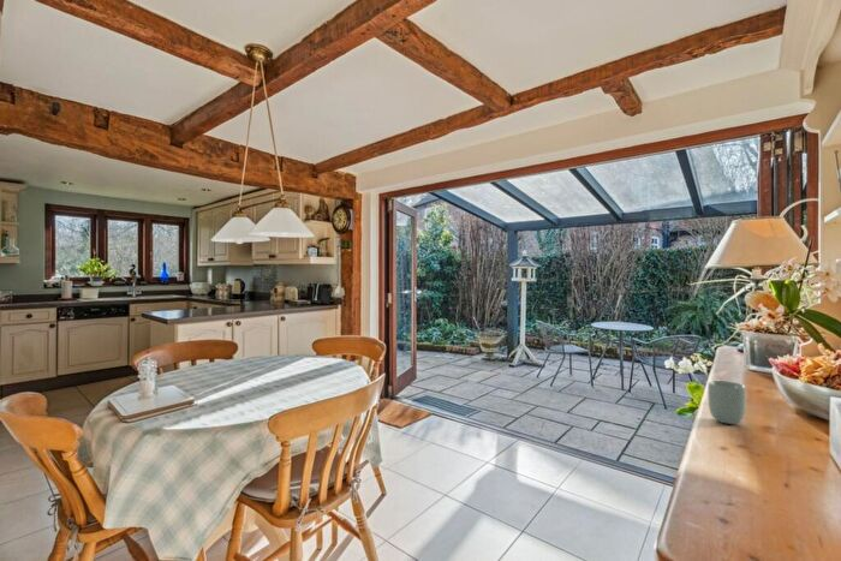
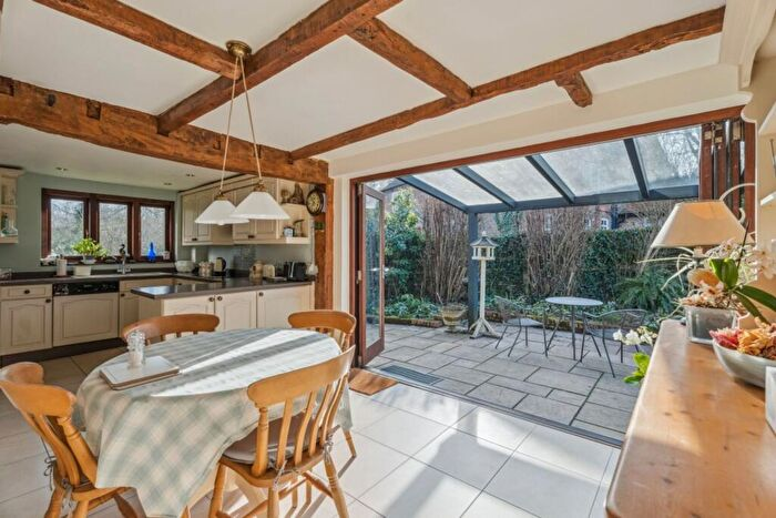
- cup (726, 402)
